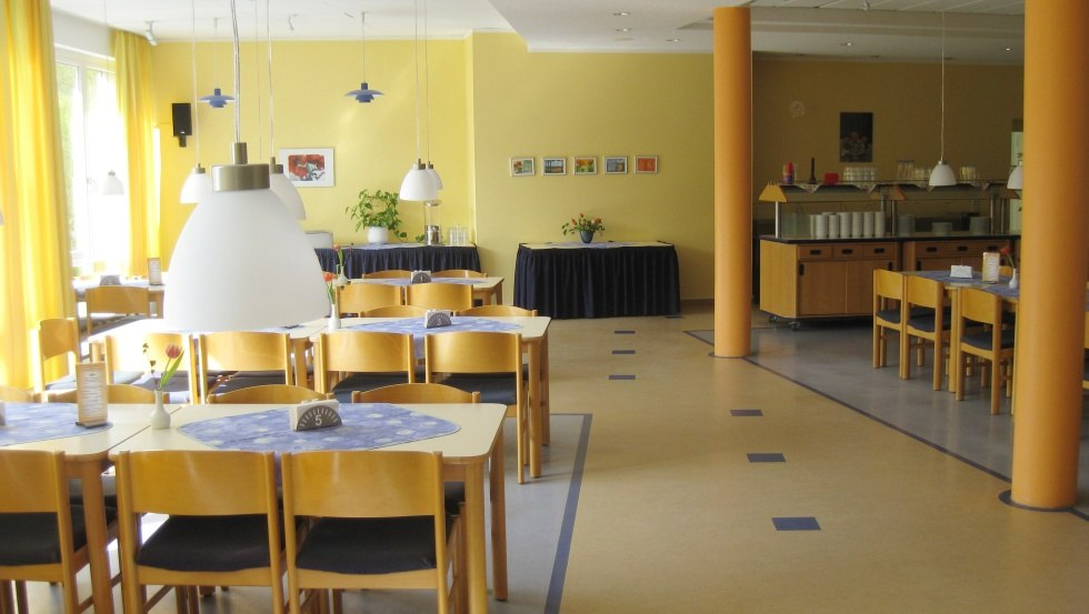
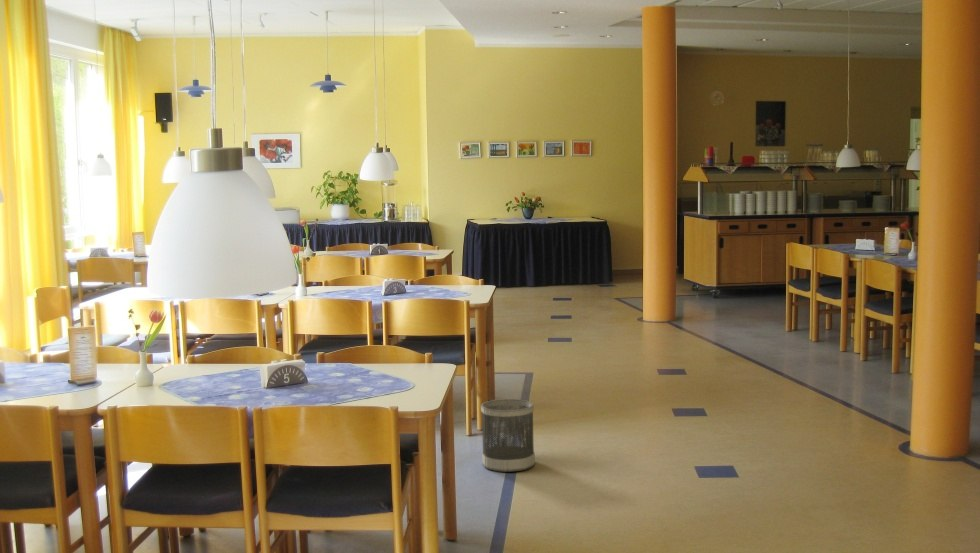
+ wastebasket (507, 434)
